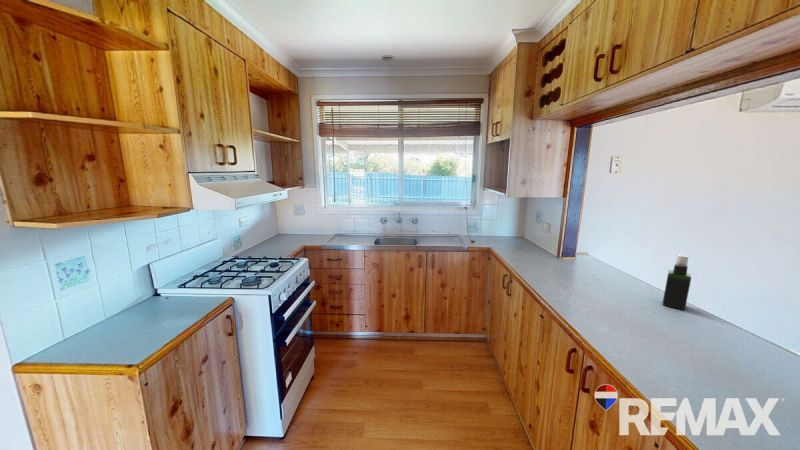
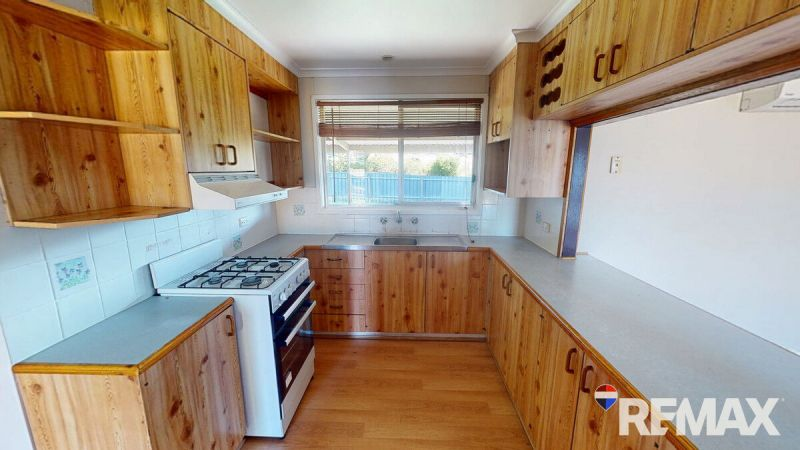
- spray bottle (678, 280)
